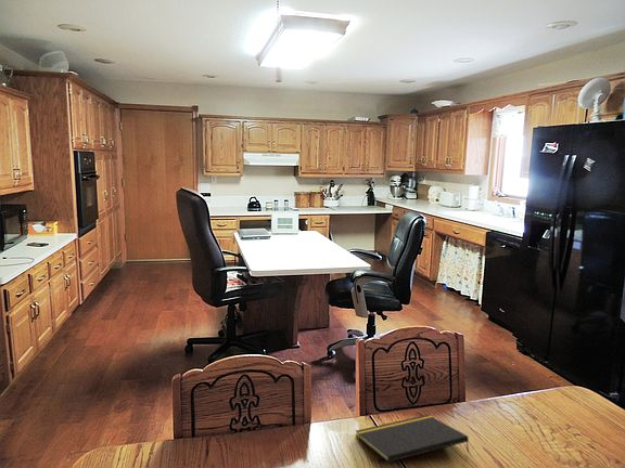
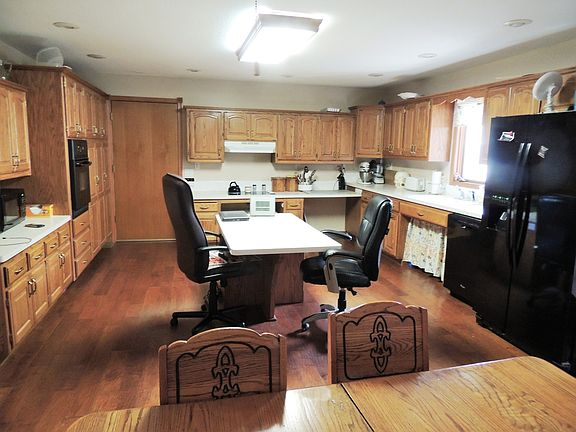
- notepad (410, 435)
